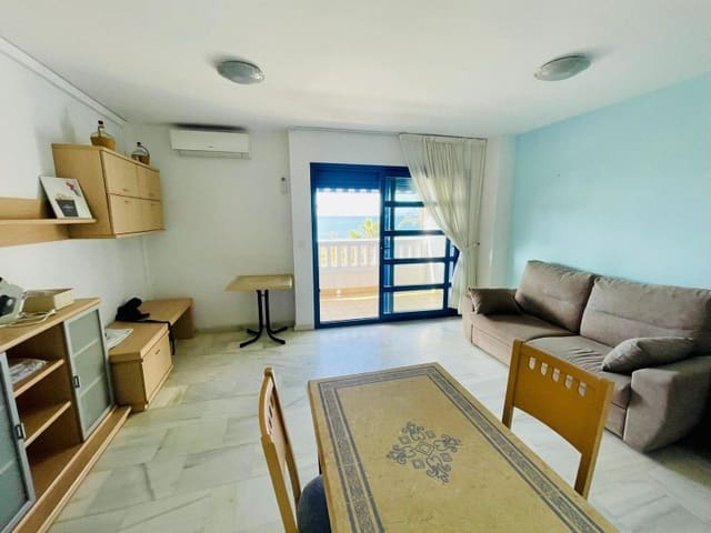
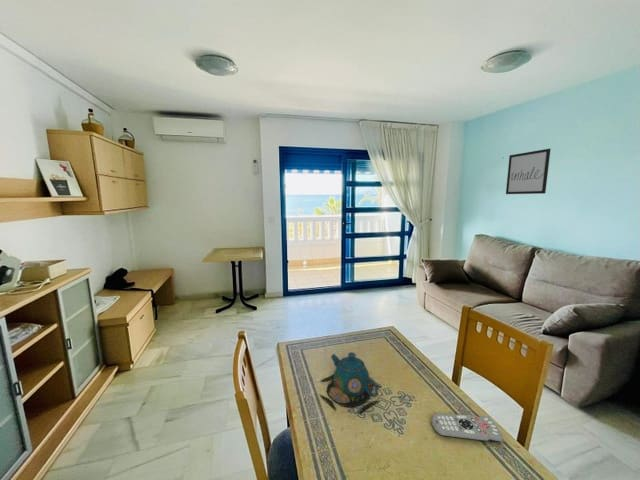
+ remote control (464, 426)
+ wall art (526, 173)
+ teapot (350, 373)
